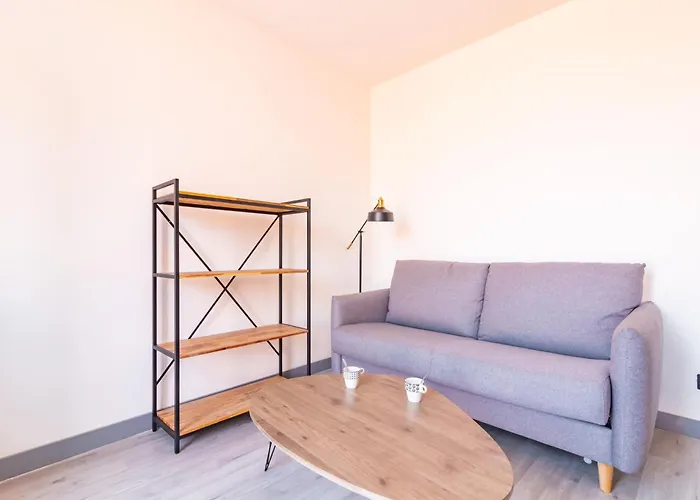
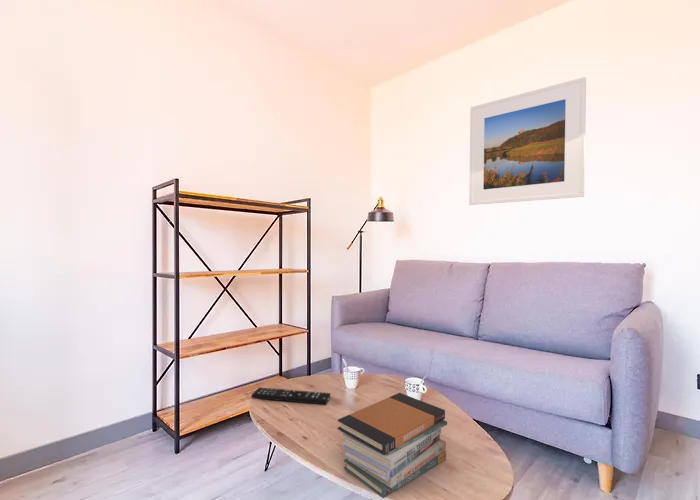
+ remote control (291, 395)
+ book stack (393, 439)
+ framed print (521, 147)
